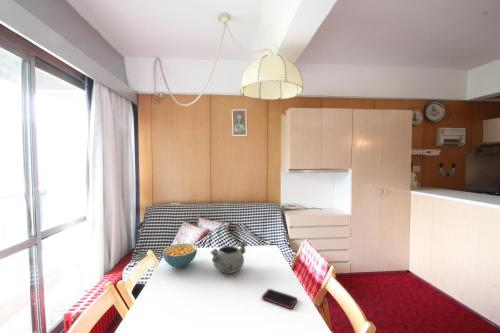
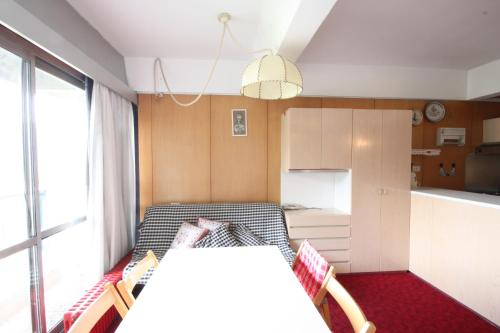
- cell phone (279, 298)
- decorative bowl (229, 256)
- cereal bowl (180, 257)
